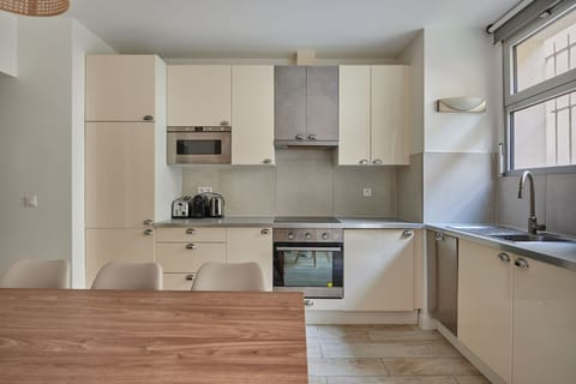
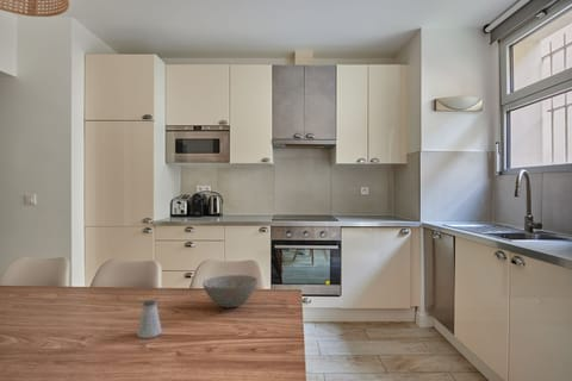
+ bowl (230, 292)
+ saltshaker (149, 317)
